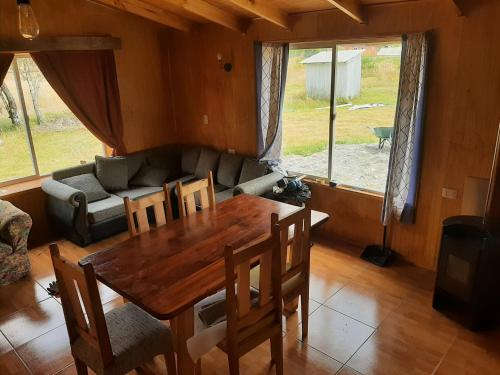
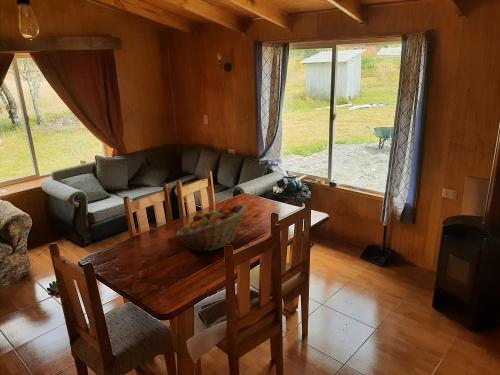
+ fruit basket (212, 225)
